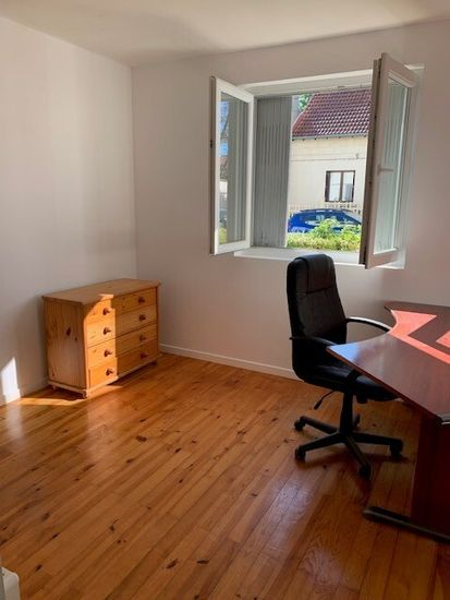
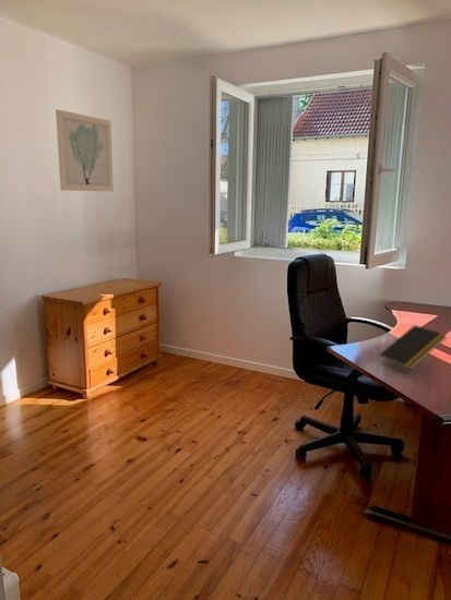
+ wall art (86, 154)
+ notepad (412, 349)
